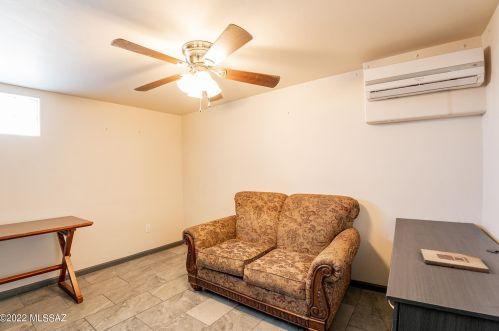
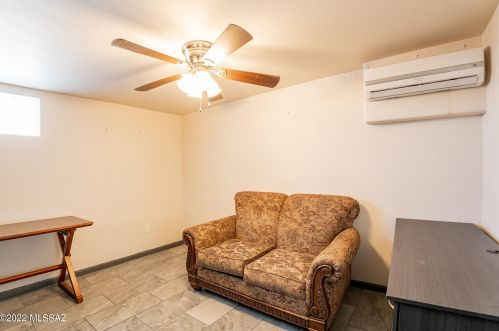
- wooden plaque (451, 259)
